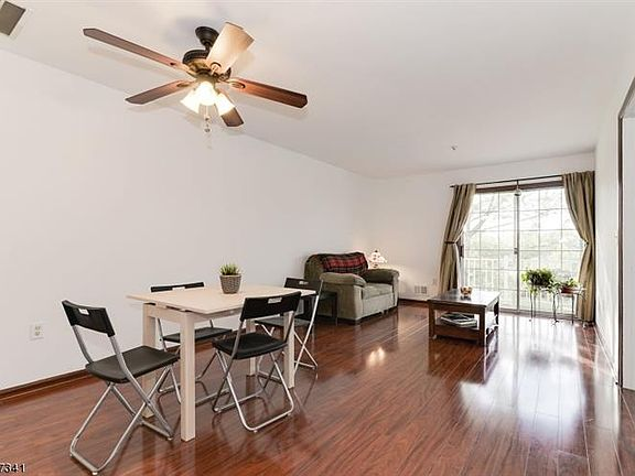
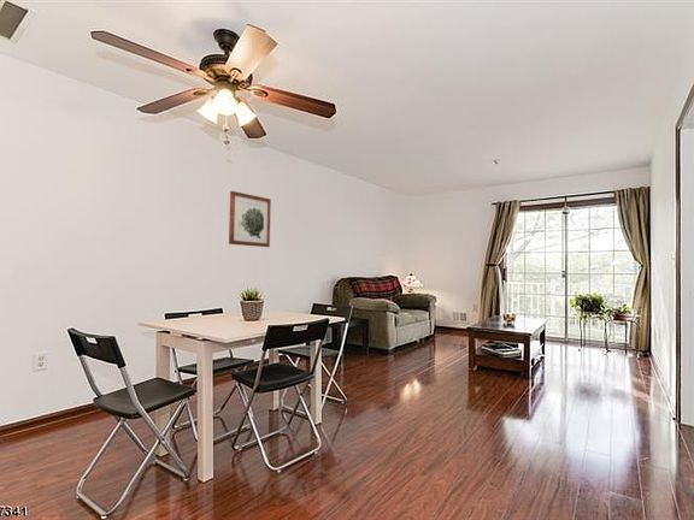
+ wall art (251, 220)
